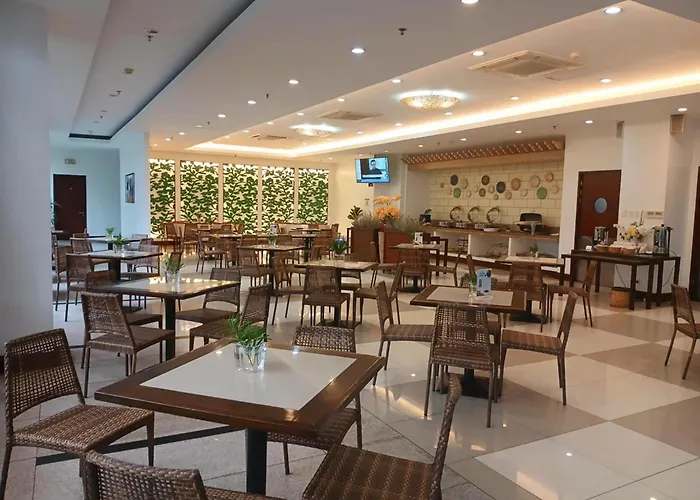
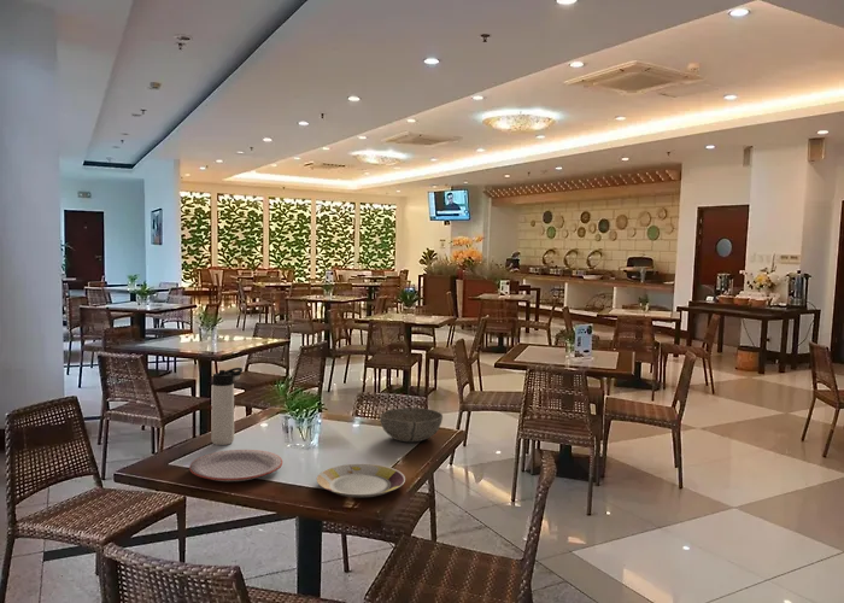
+ bowl (410, 426)
+ thermos bottle (227, 405)
+ plate (236, 467)
+ plate (361, 481)
